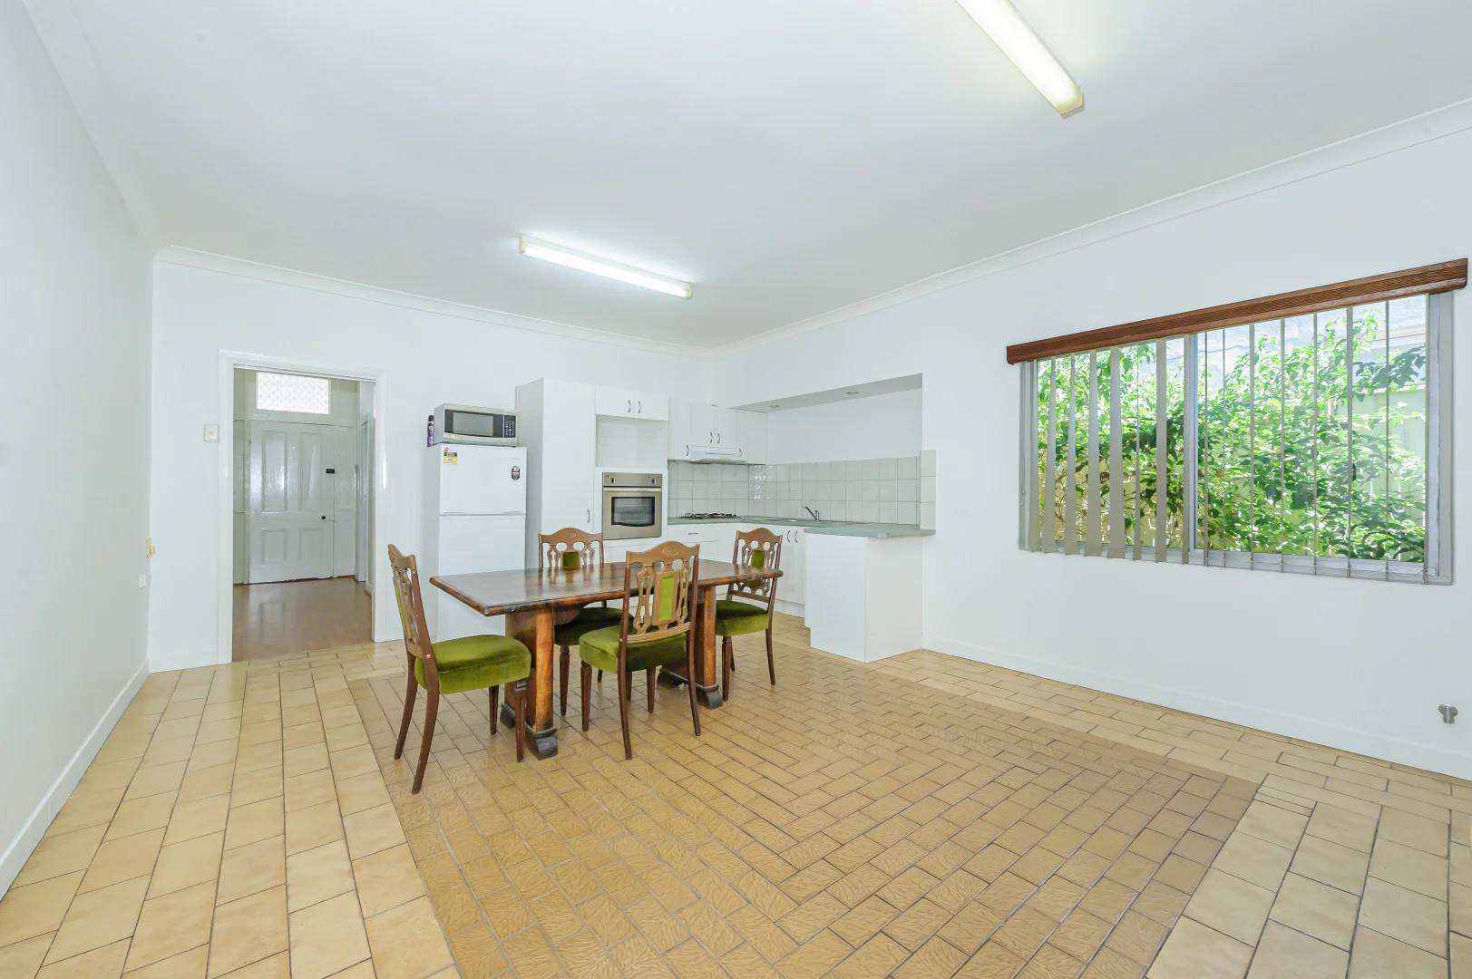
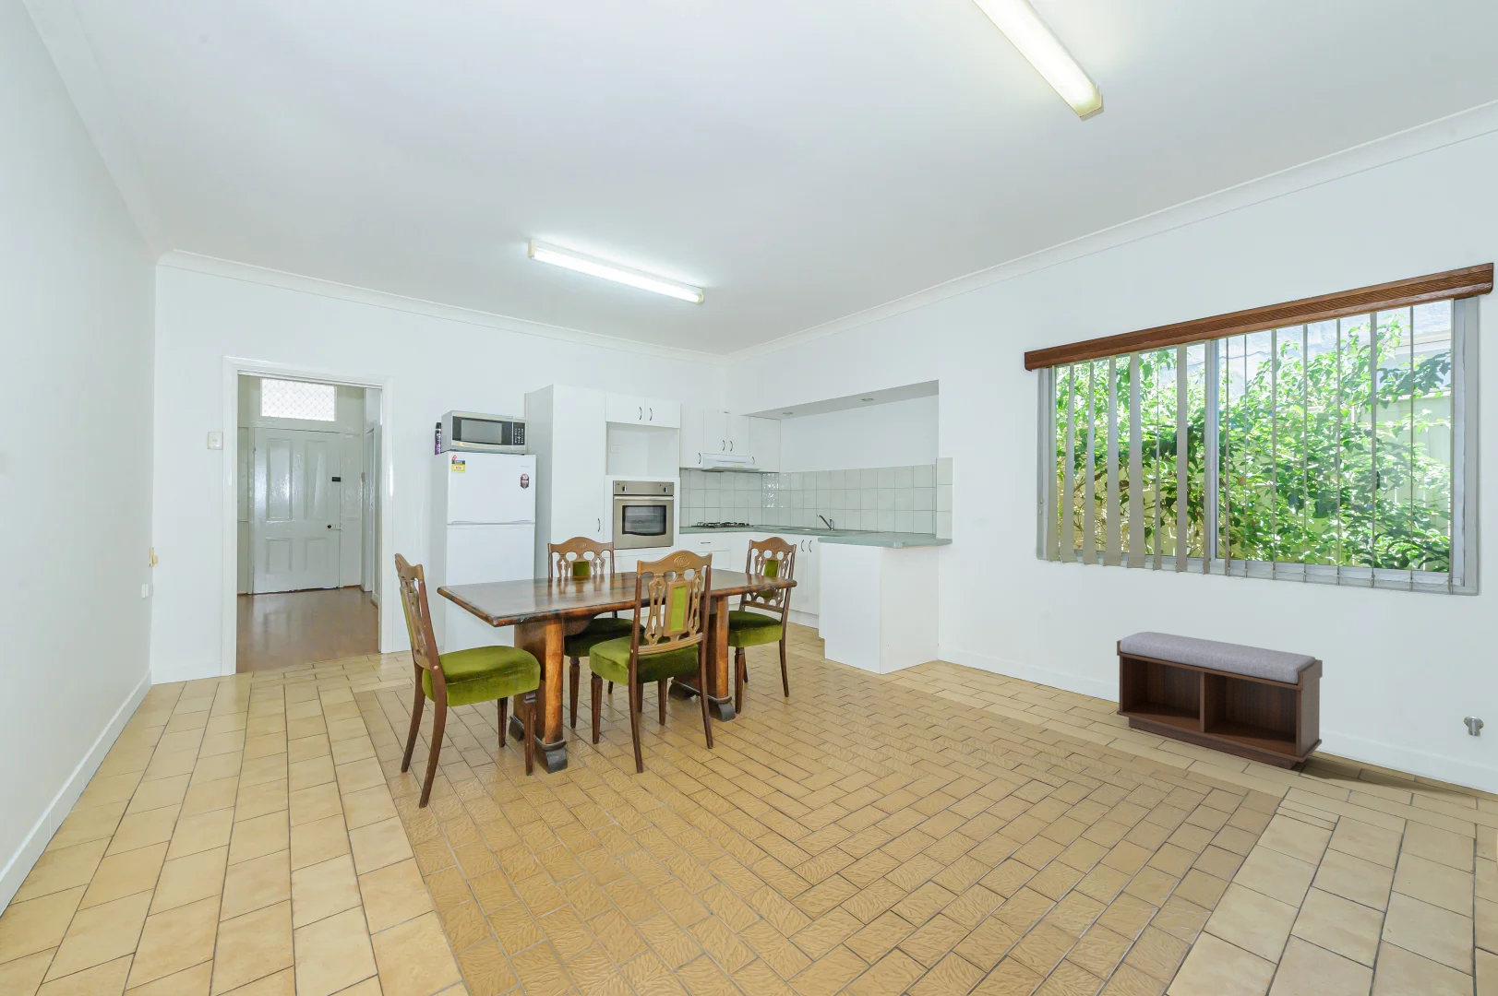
+ bench (1213, 690)
